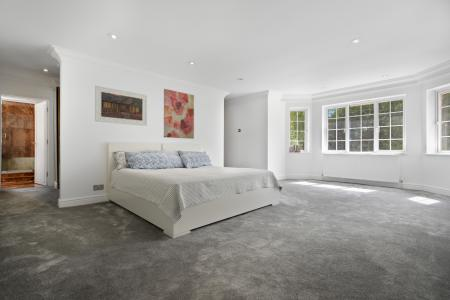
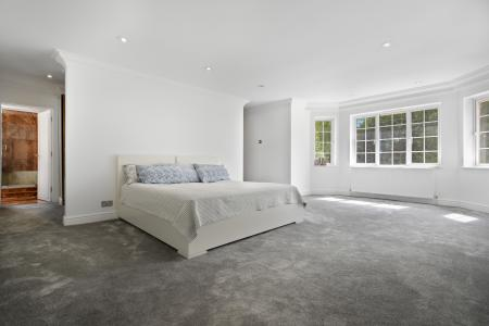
- wall art (179, 115)
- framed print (123, 107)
